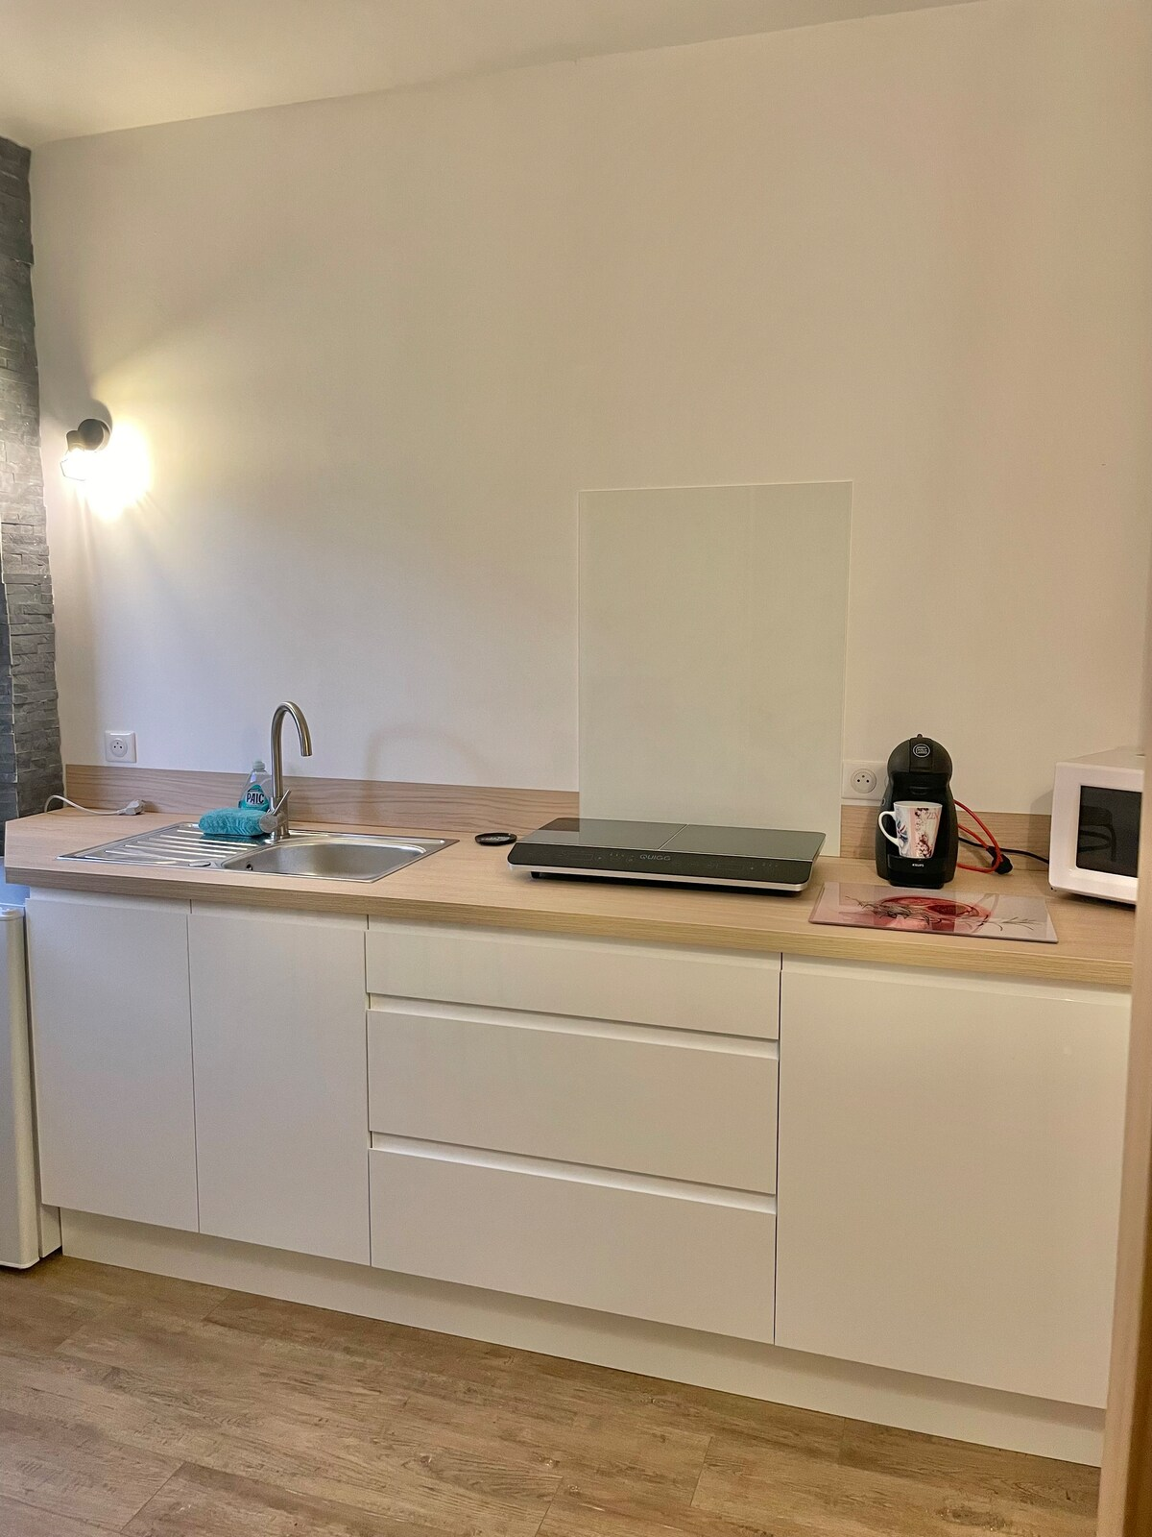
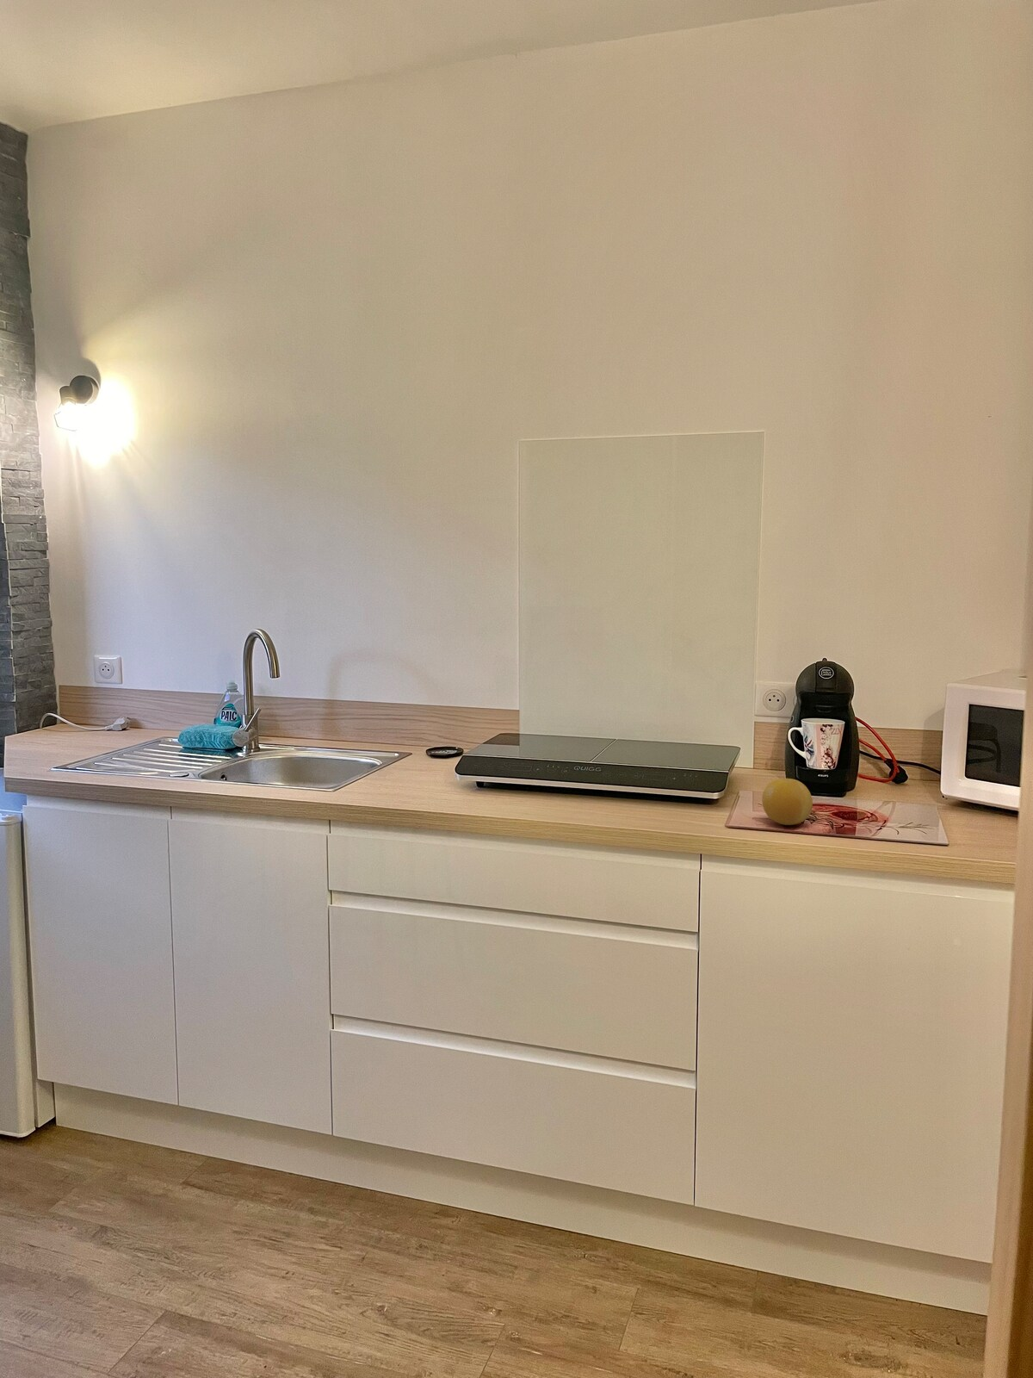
+ fruit (787, 801)
